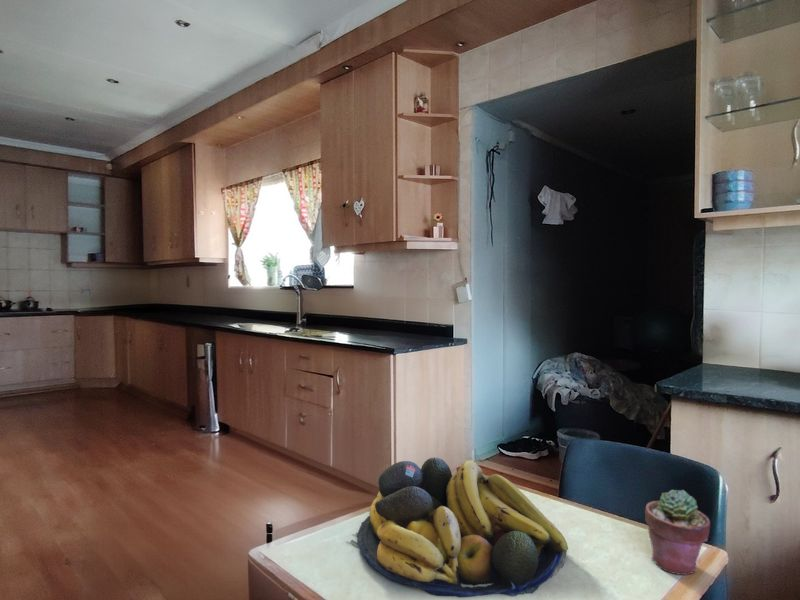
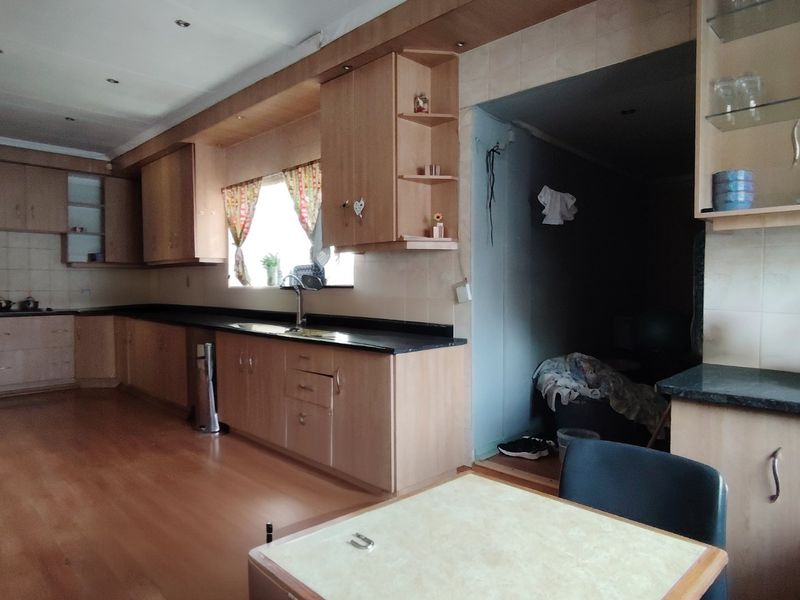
- fruit bowl (457, 504)
- potted succulent (676, 528)
